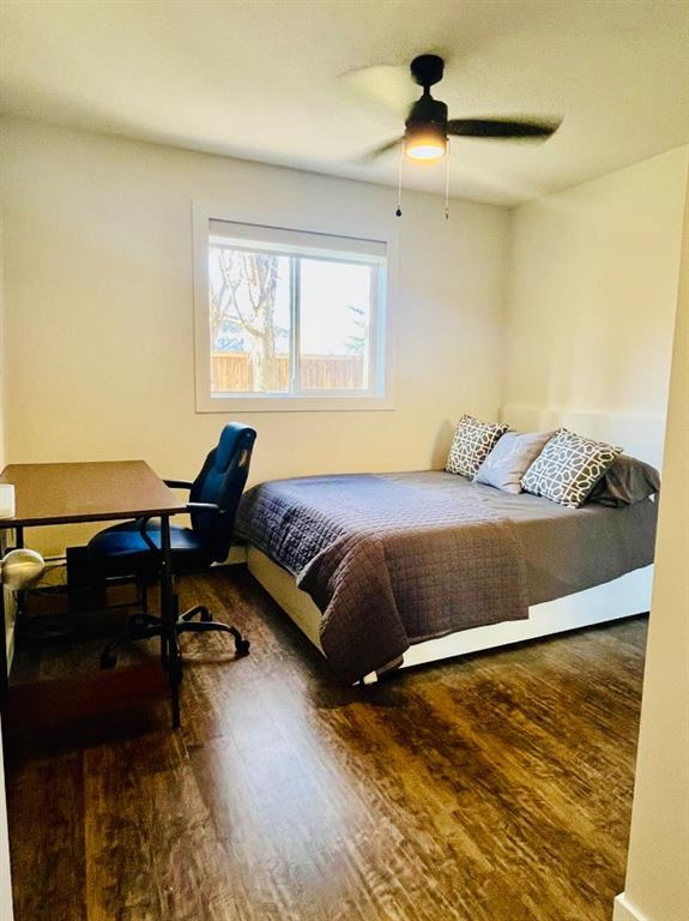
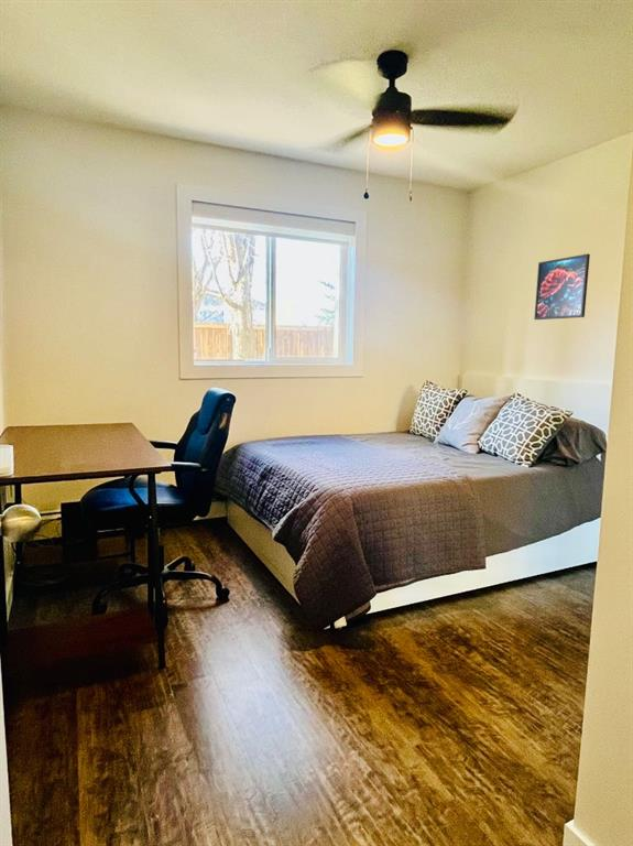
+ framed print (560, 289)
